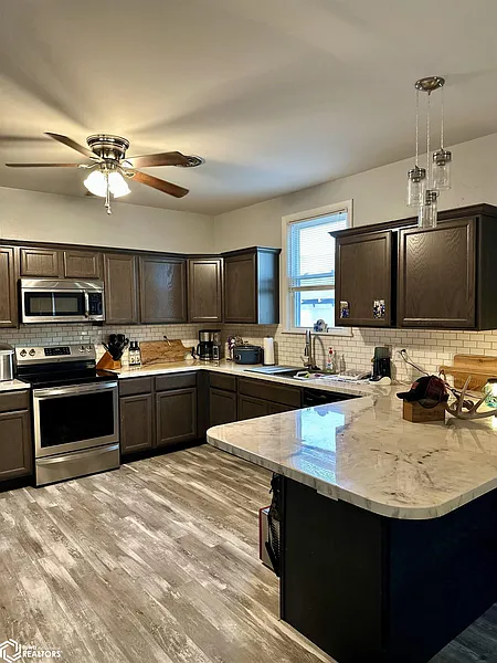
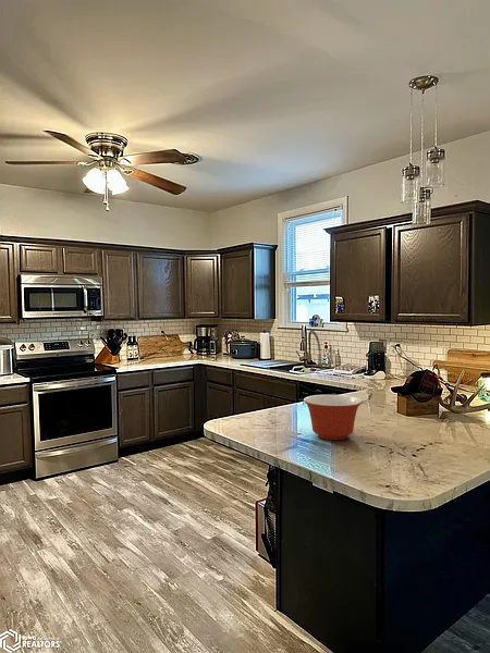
+ mixing bowl (332, 418)
